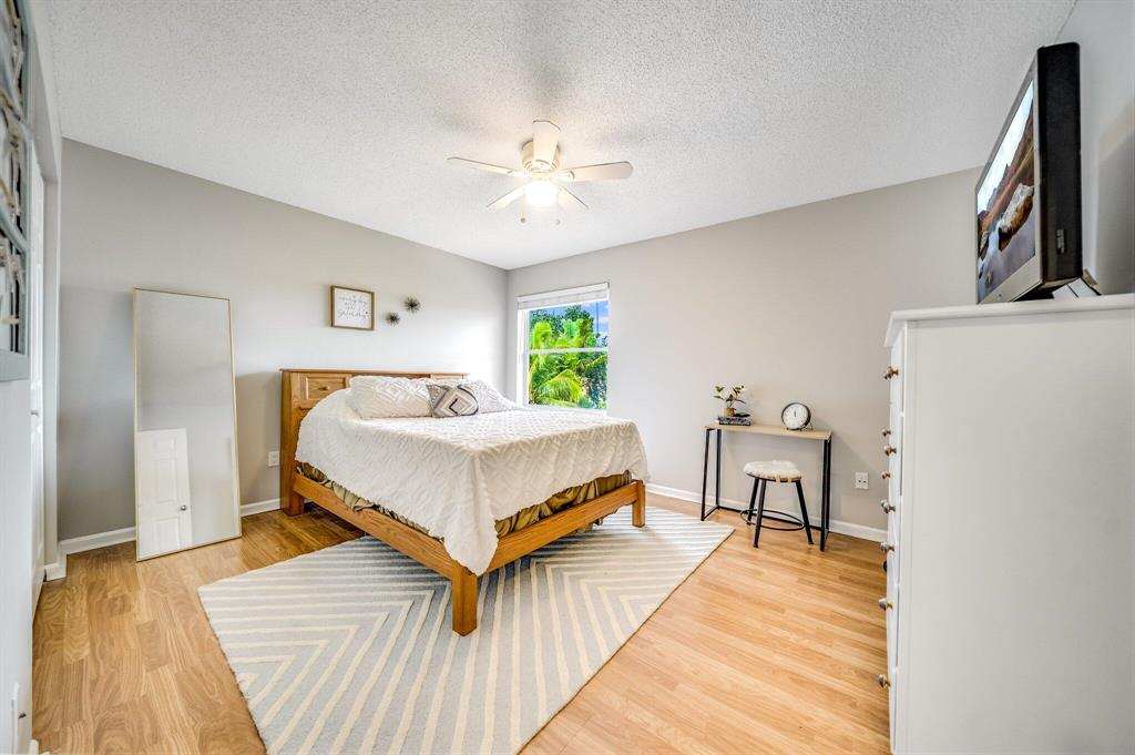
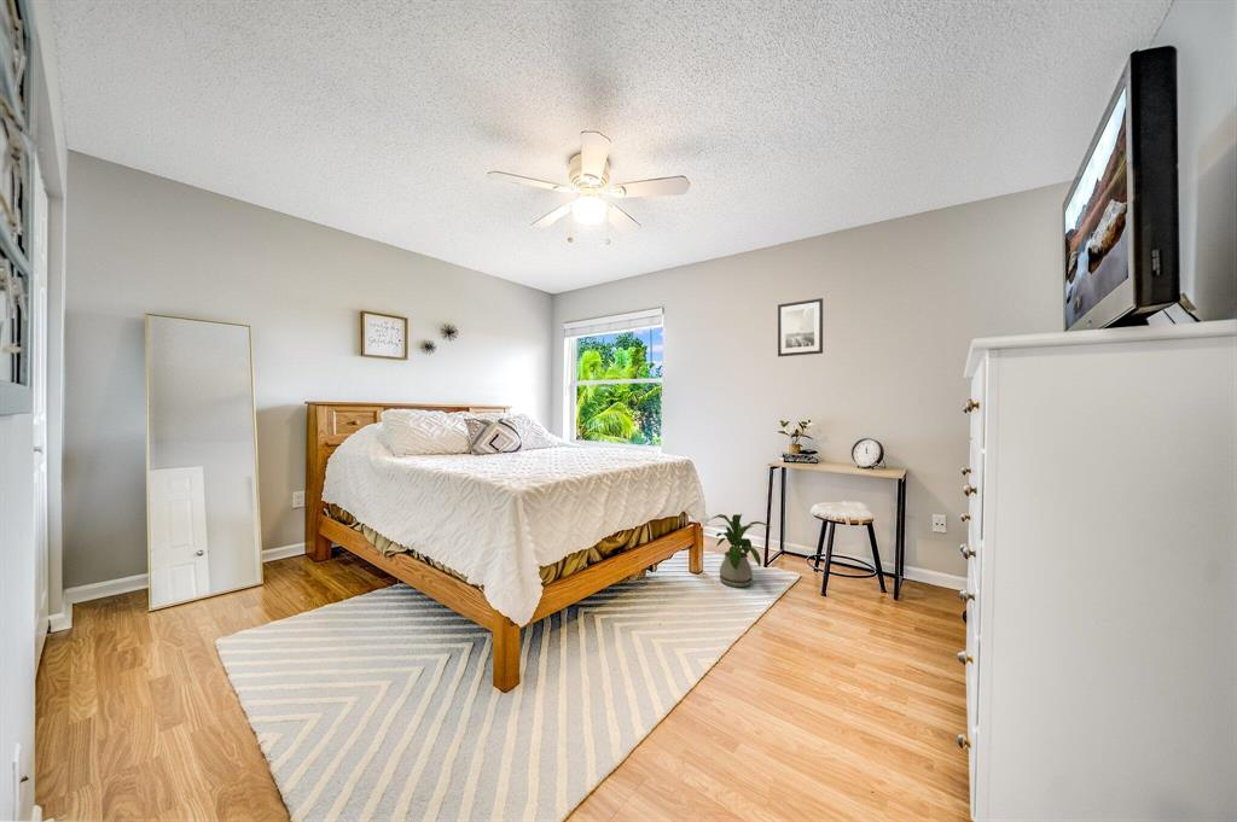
+ wall art (800, 328)
+ house plant (739, 543)
